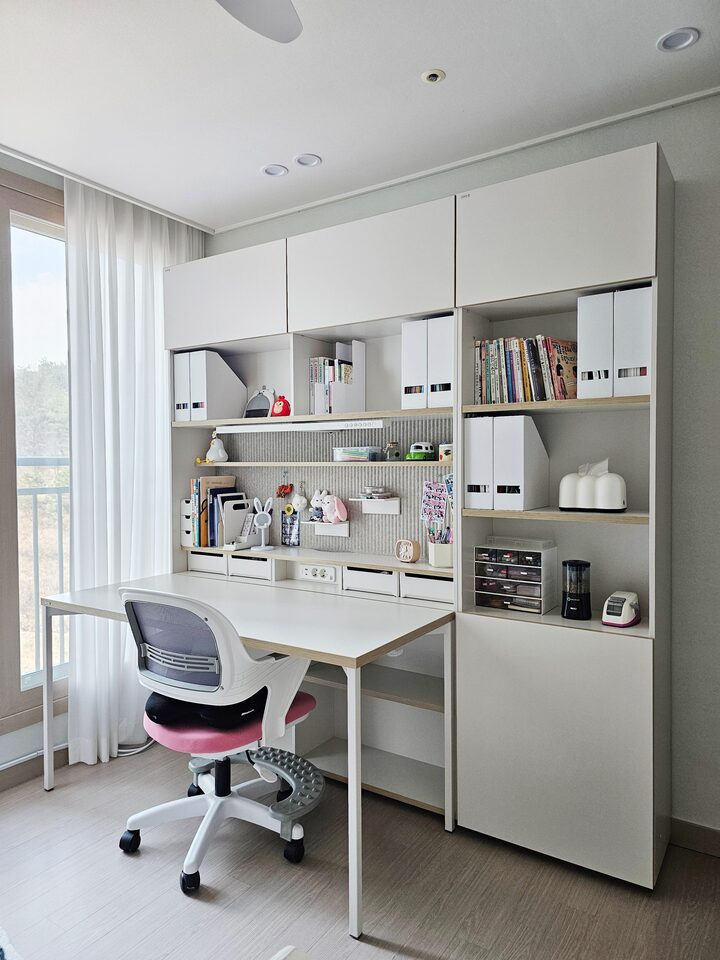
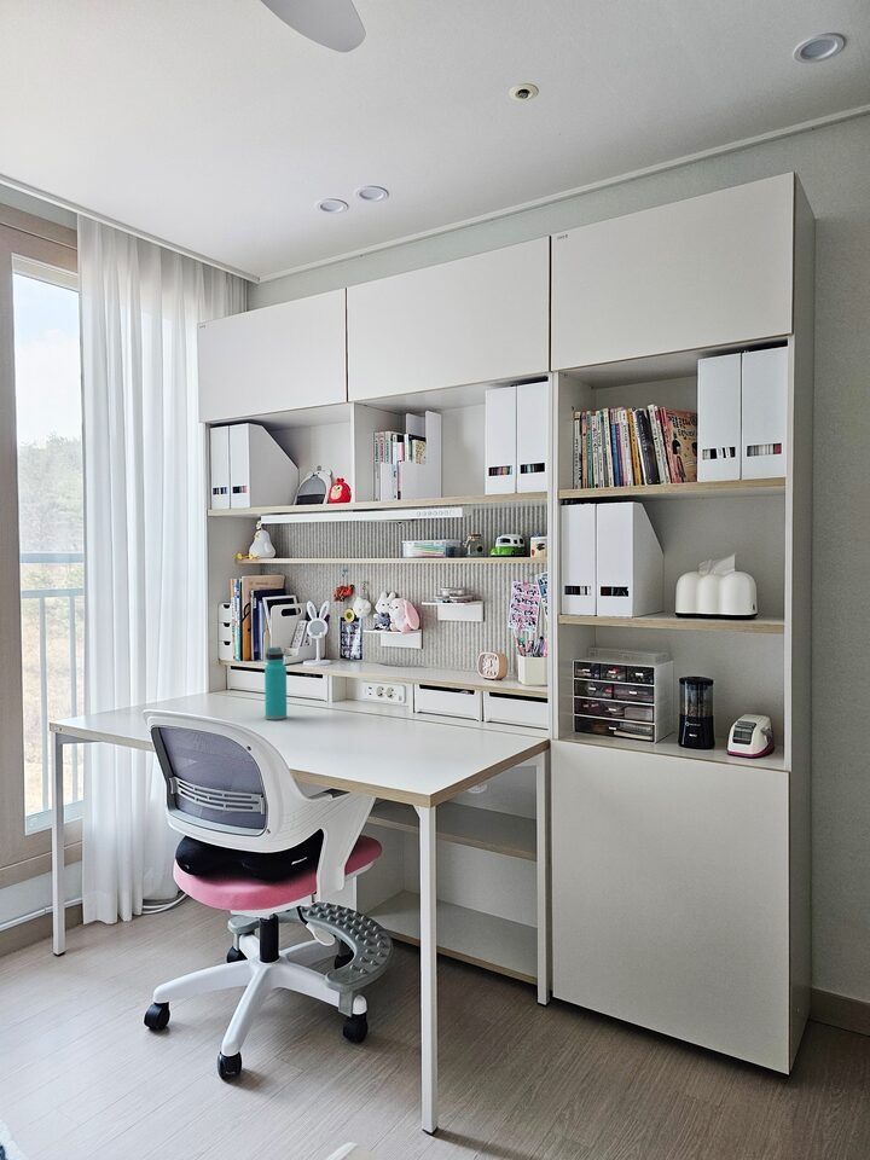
+ water bottle (276, 682)
